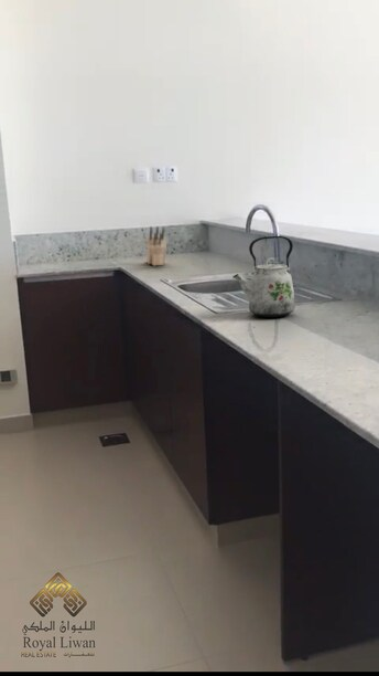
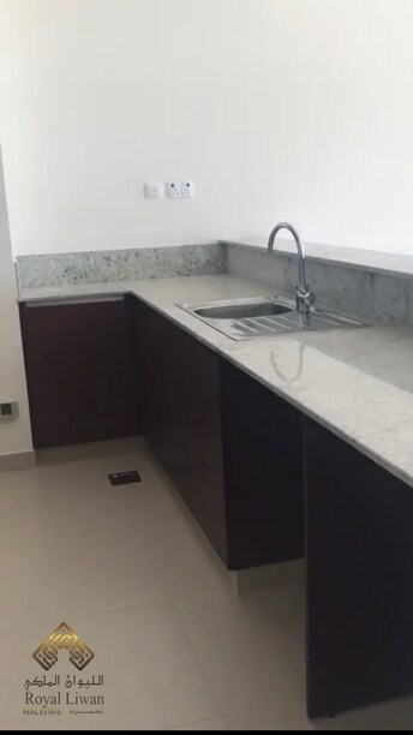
- knife block (155, 244)
- kettle (262, 276)
